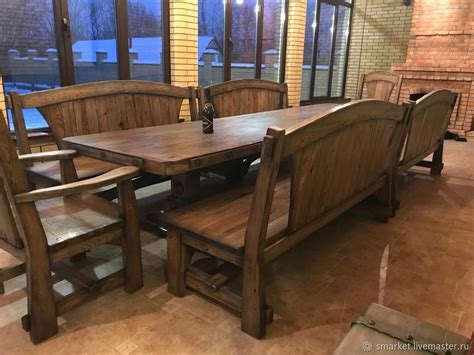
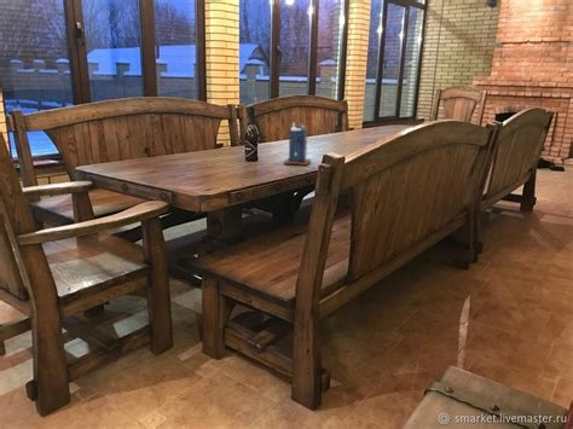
+ candle (297, 143)
